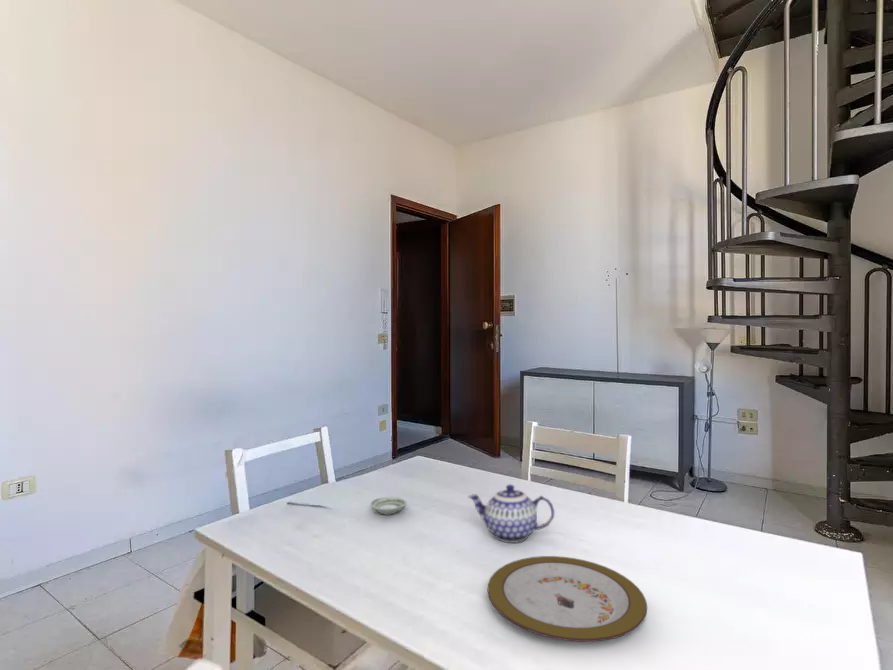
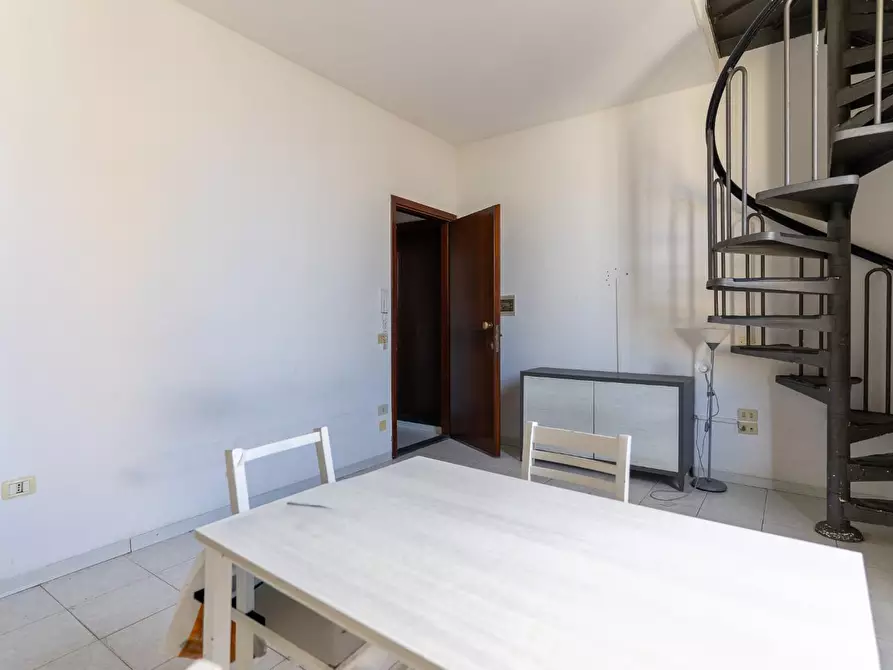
- teapot (510, 510)
- plate (564, 597)
- saucer (388, 506)
